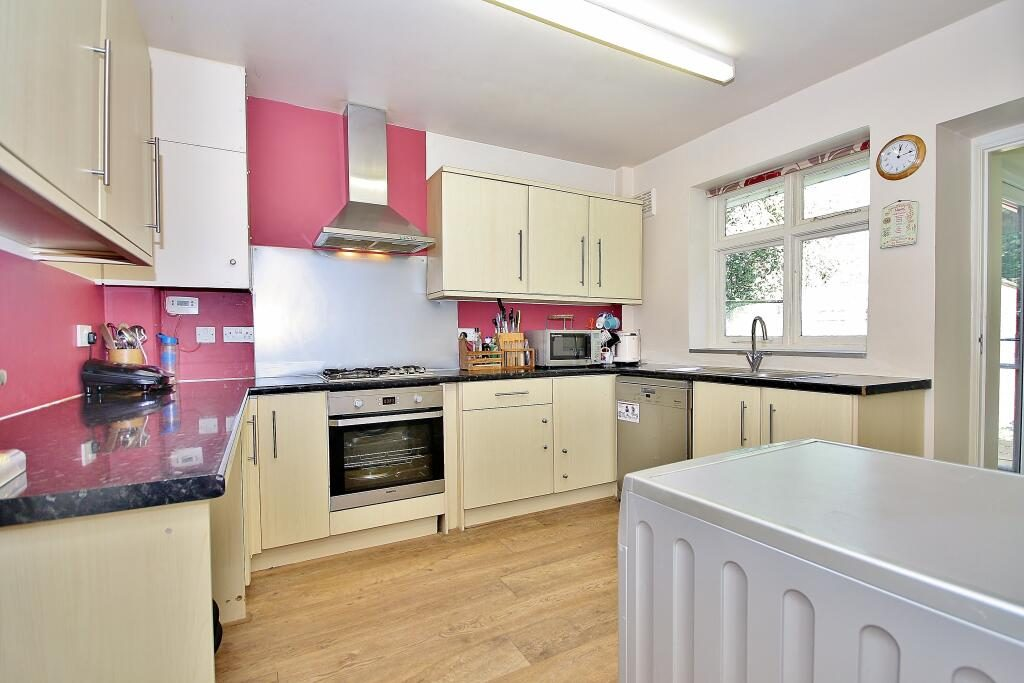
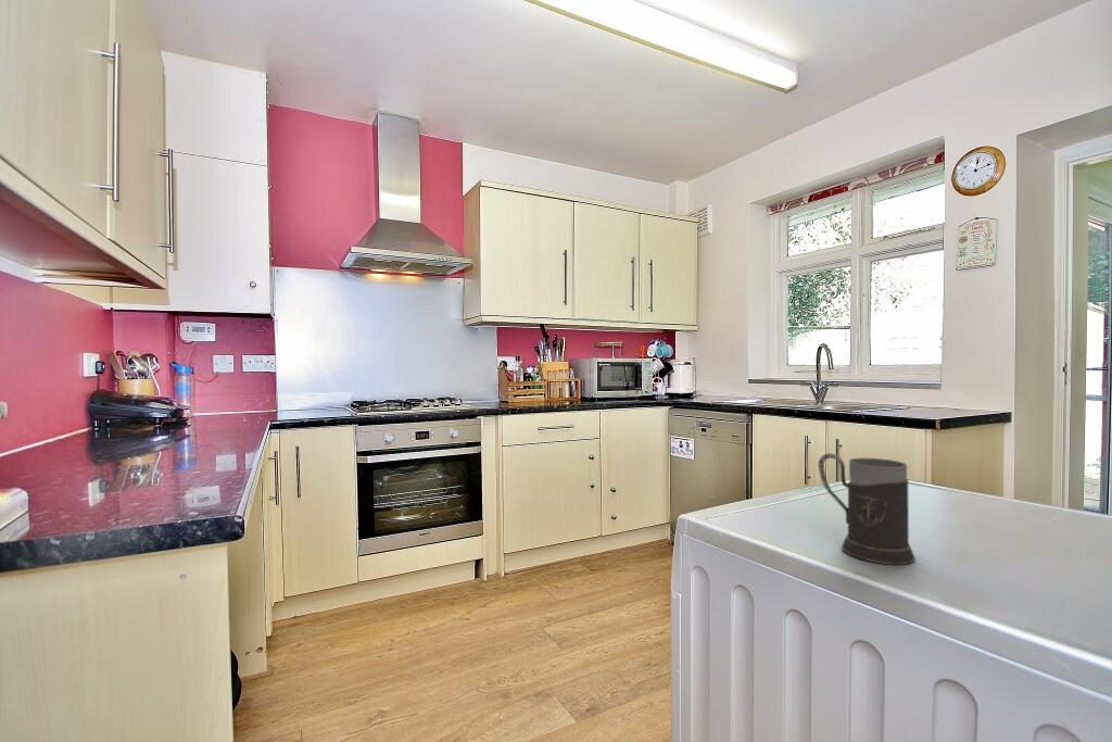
+ mug (862, 503)
